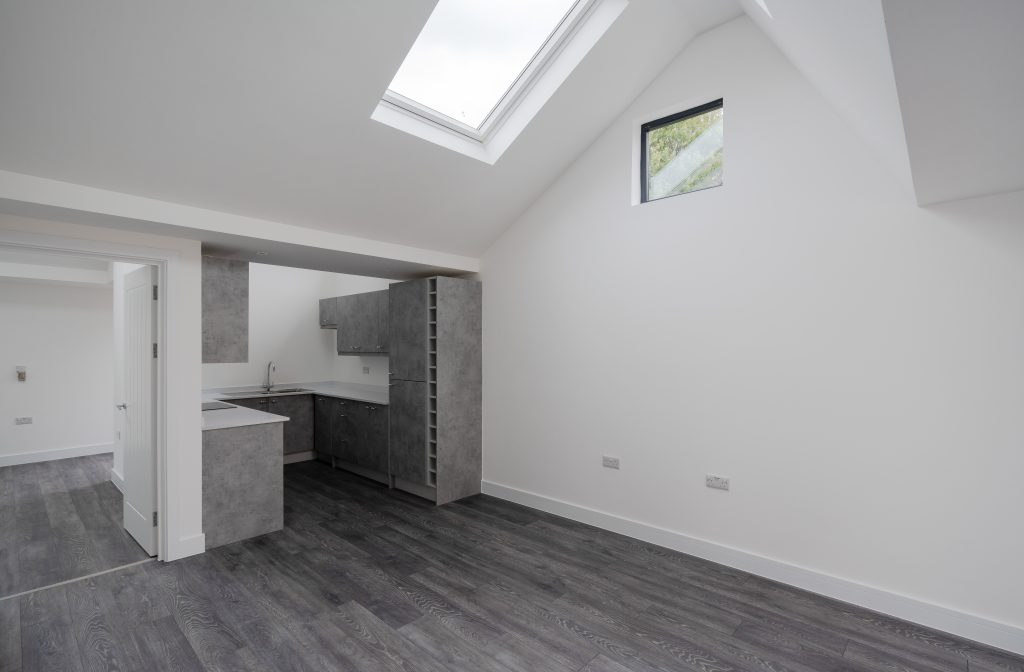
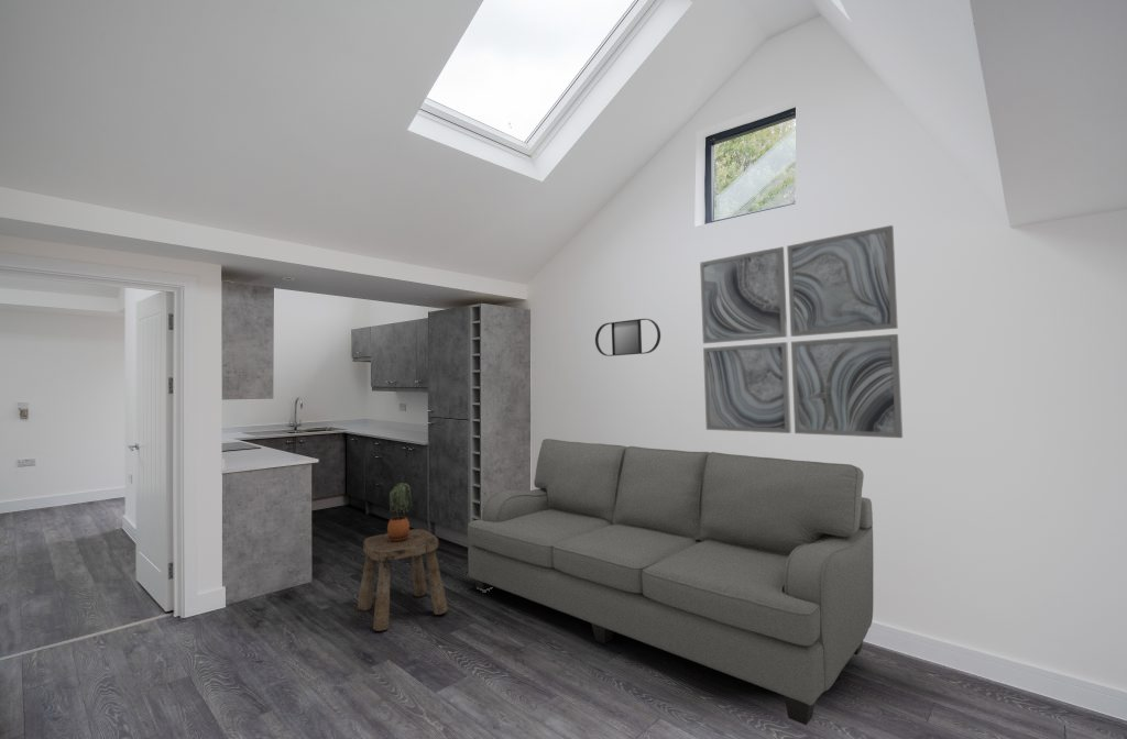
+ sofa (643, 533)
+ home mirror (626, 338)
+ stool (390, 574)
+ potted plant (401, 509)
+ wall art (787, 342)
